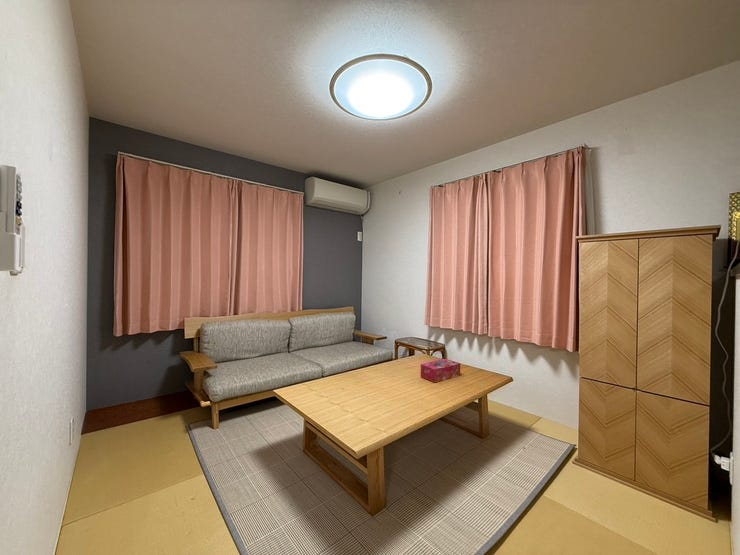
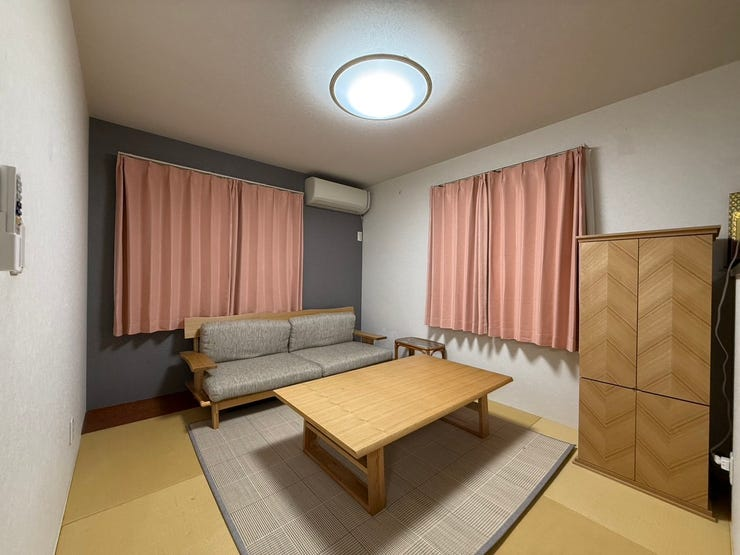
- tissue box (440, 370)
